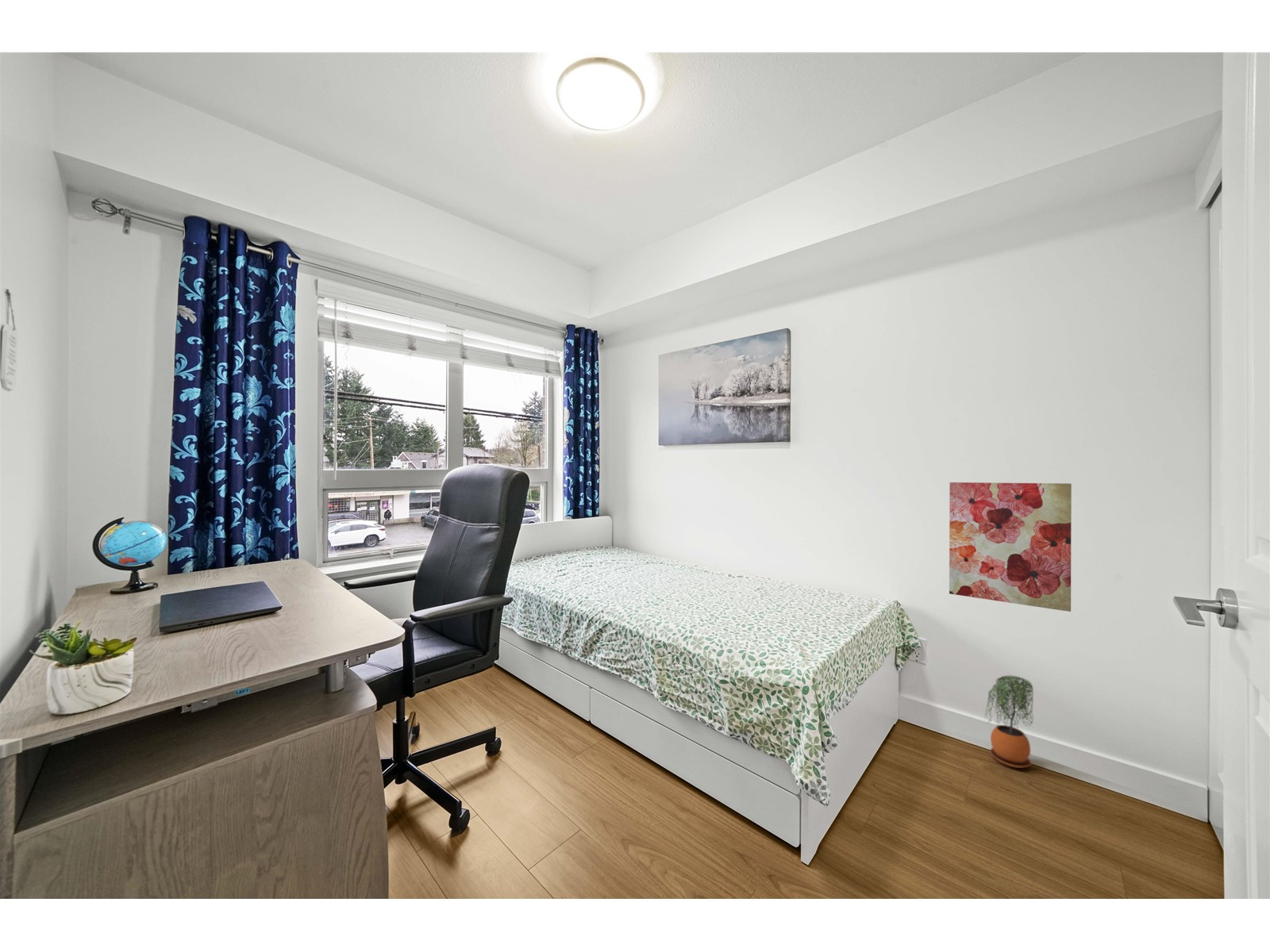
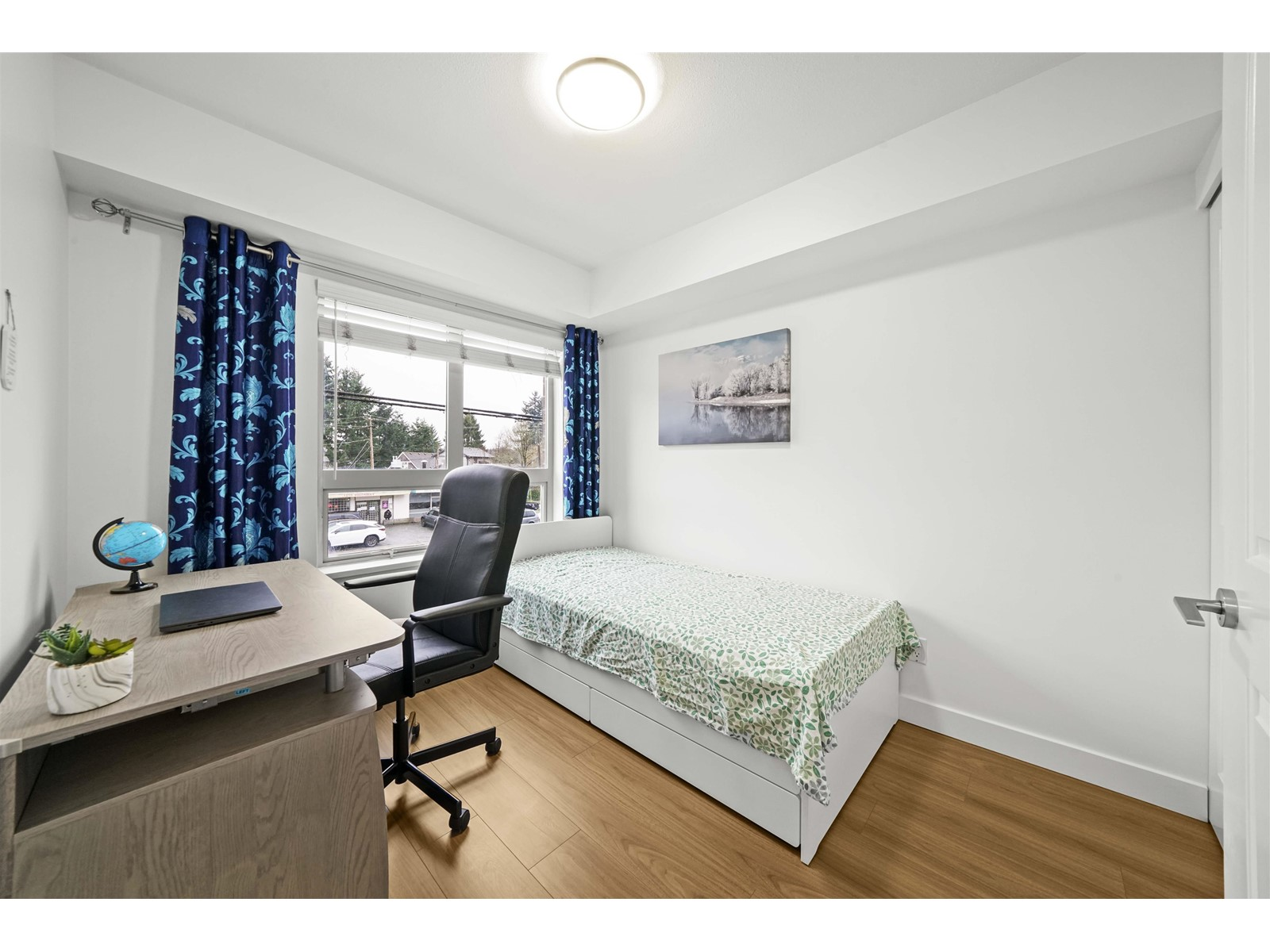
- potted plant (1009, 718)
- wall art (1006, 542)
